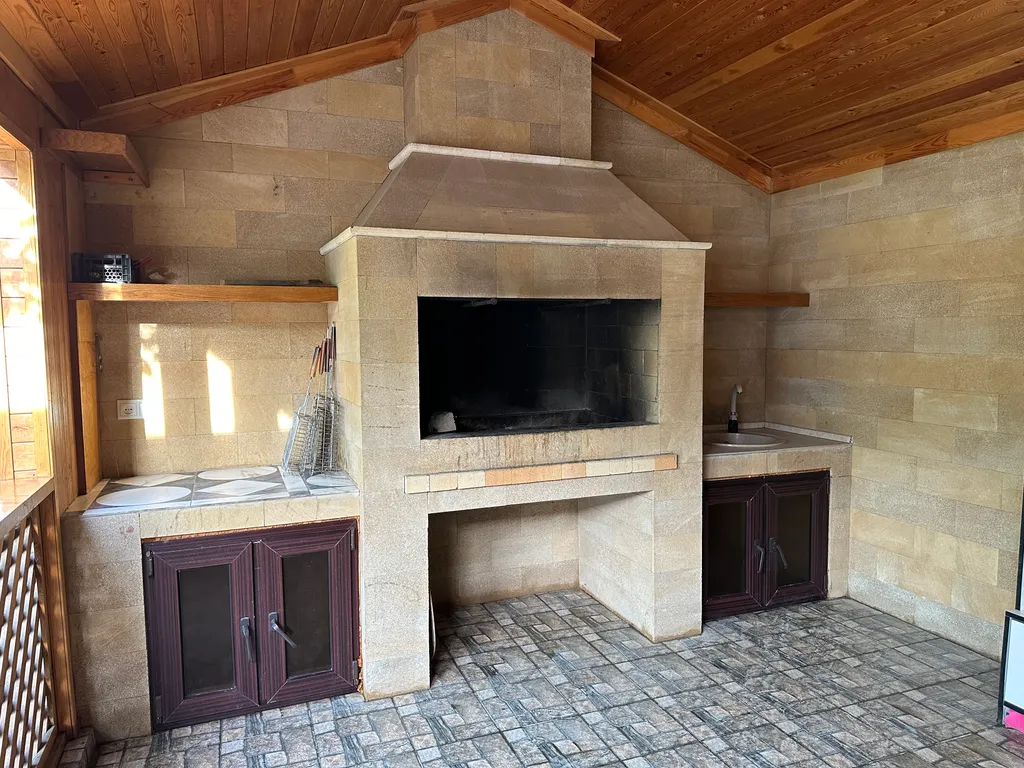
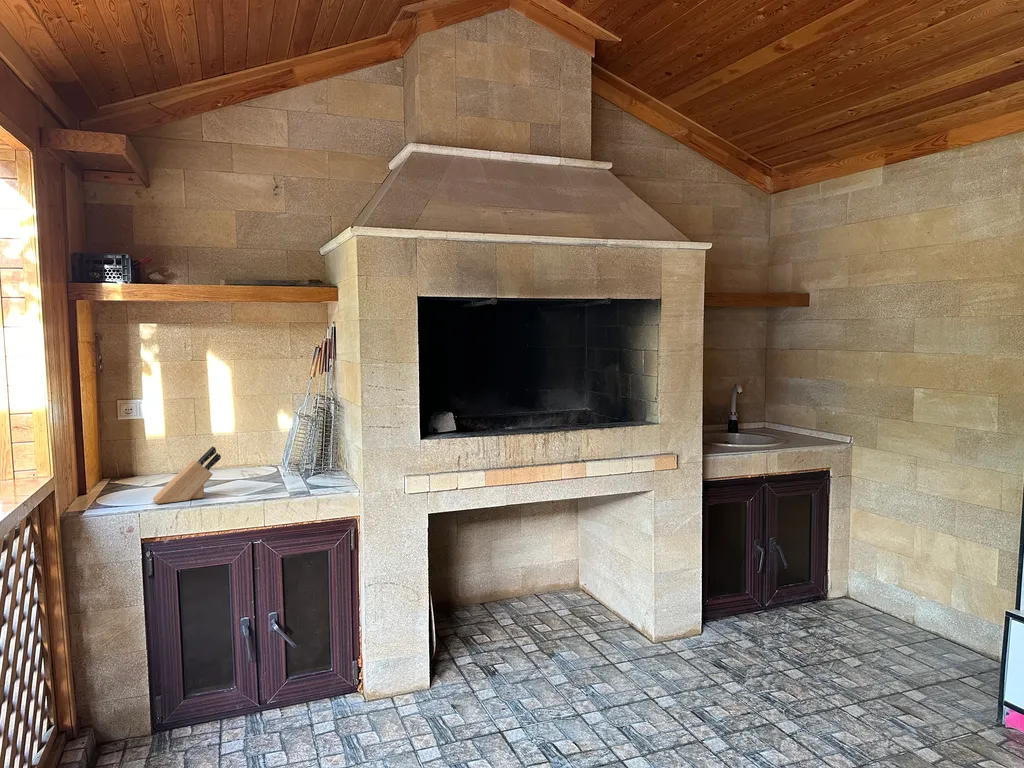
+ knife block (187, 473)
